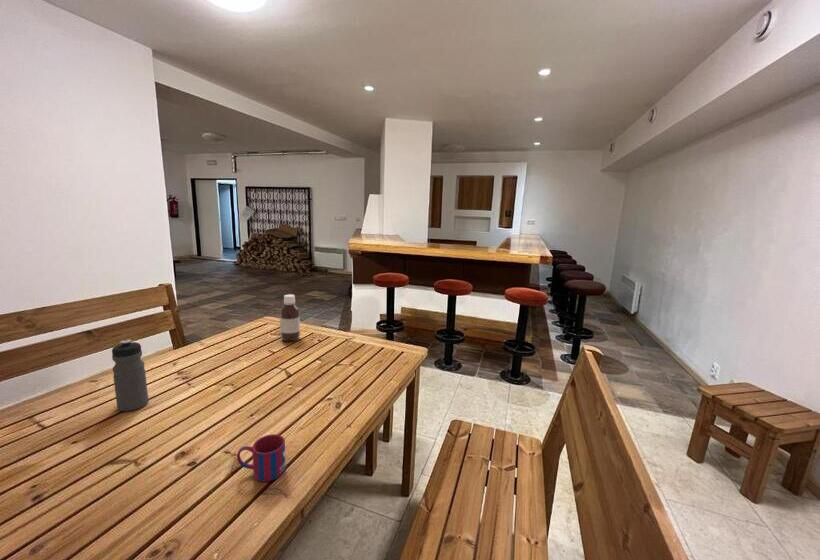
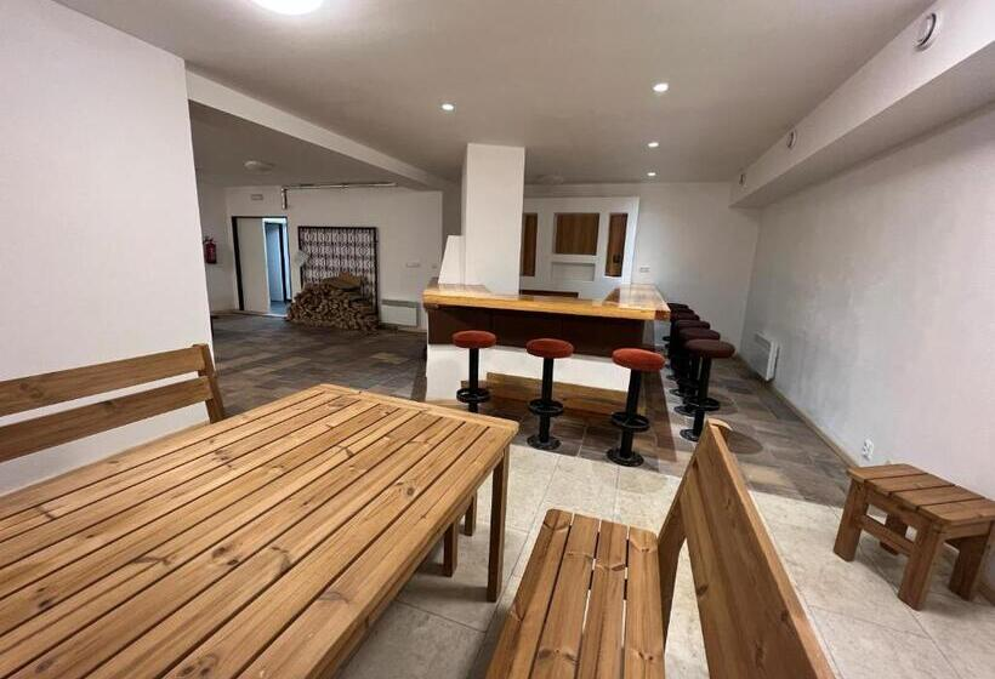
- water bottle (129, 373)
- bottle (289, 317)
- mug (261, 457)
